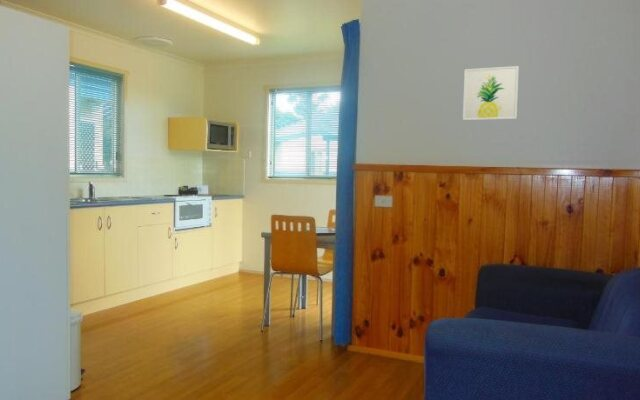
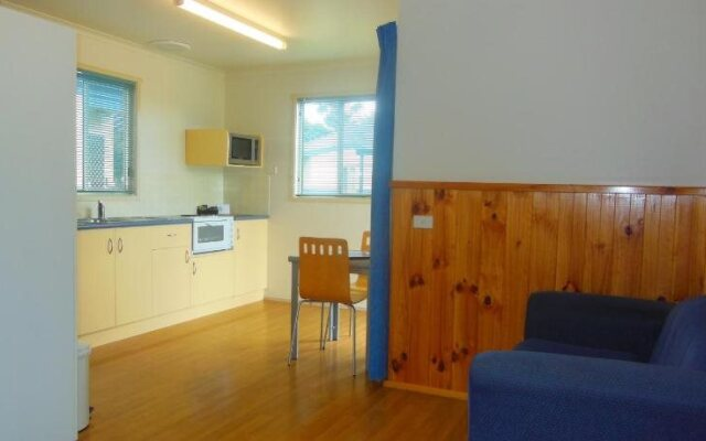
- wall art (490, 93)
